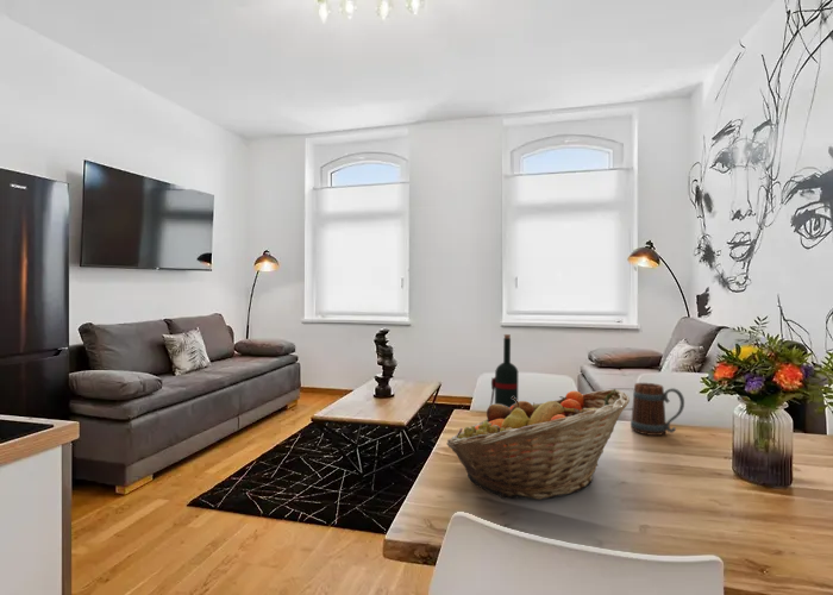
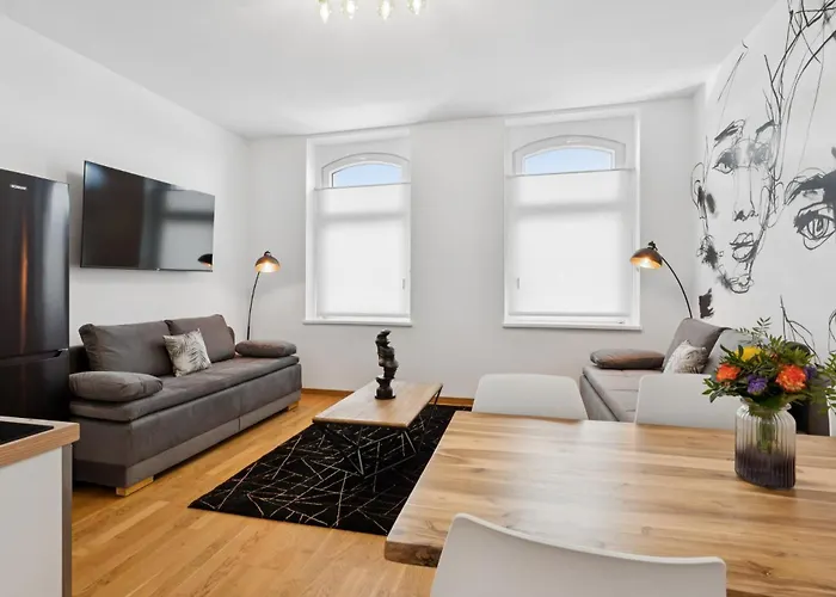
- mug (656, 408)
- fruit basket (538, 432)
- wine bottle (502, 378)
